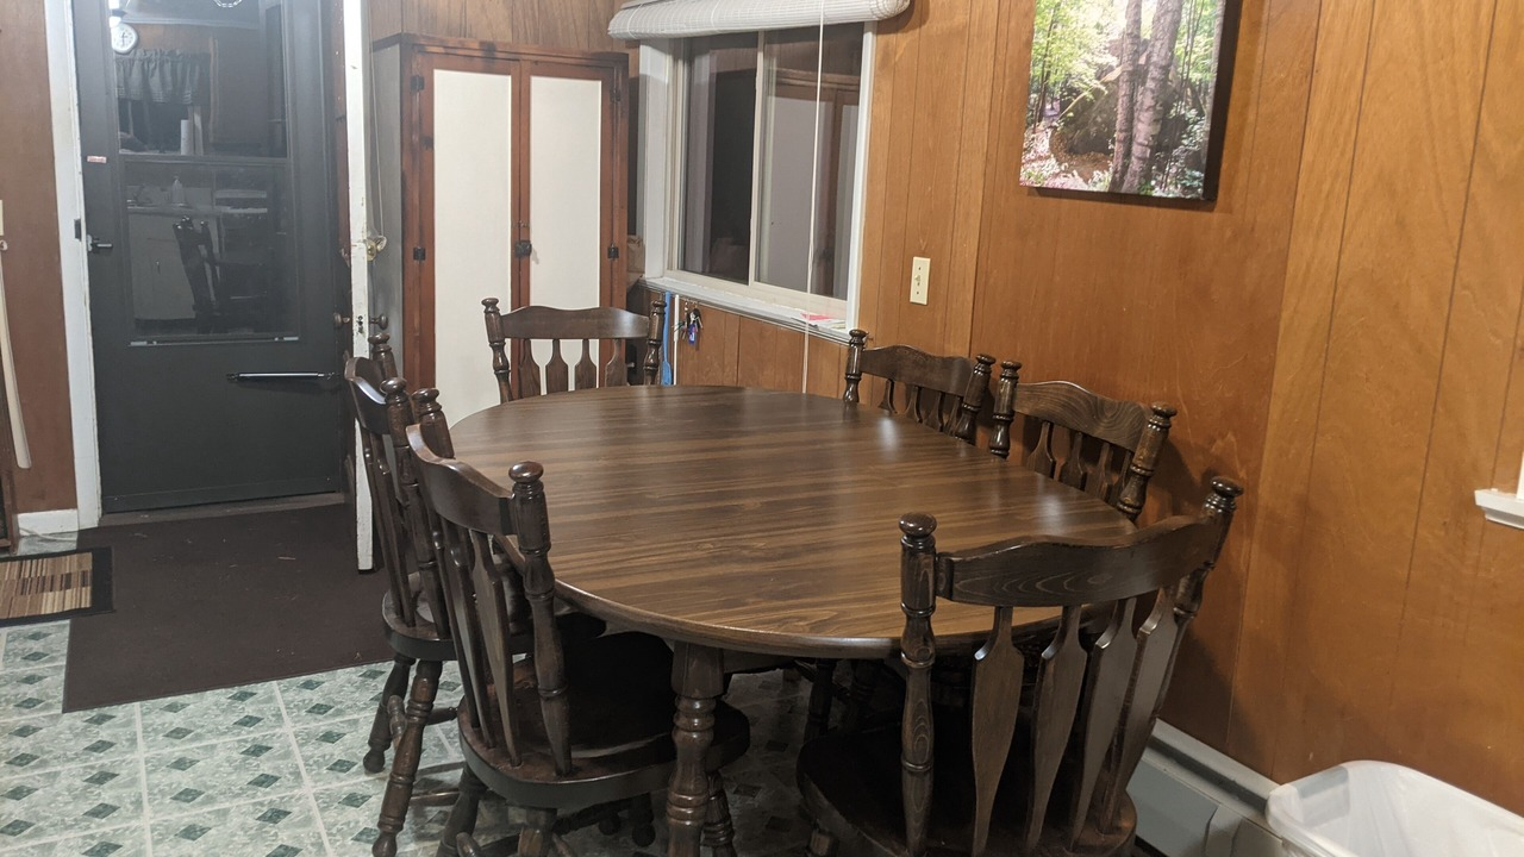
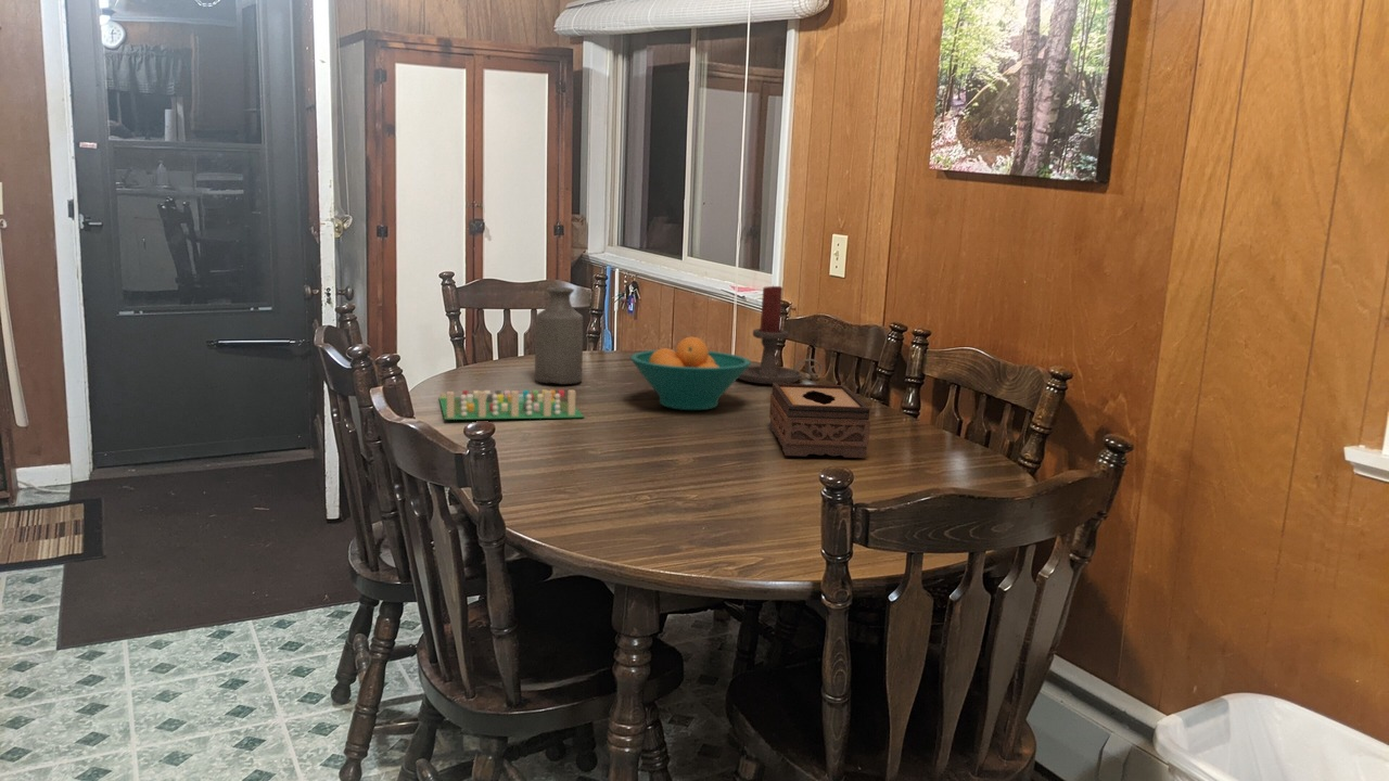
+ tissue box (816, 419)
+ candle holder (780, 332)
+ fruit bowl (689, 371)
+ board game (509, 395)
+ bottle (559, 334)
